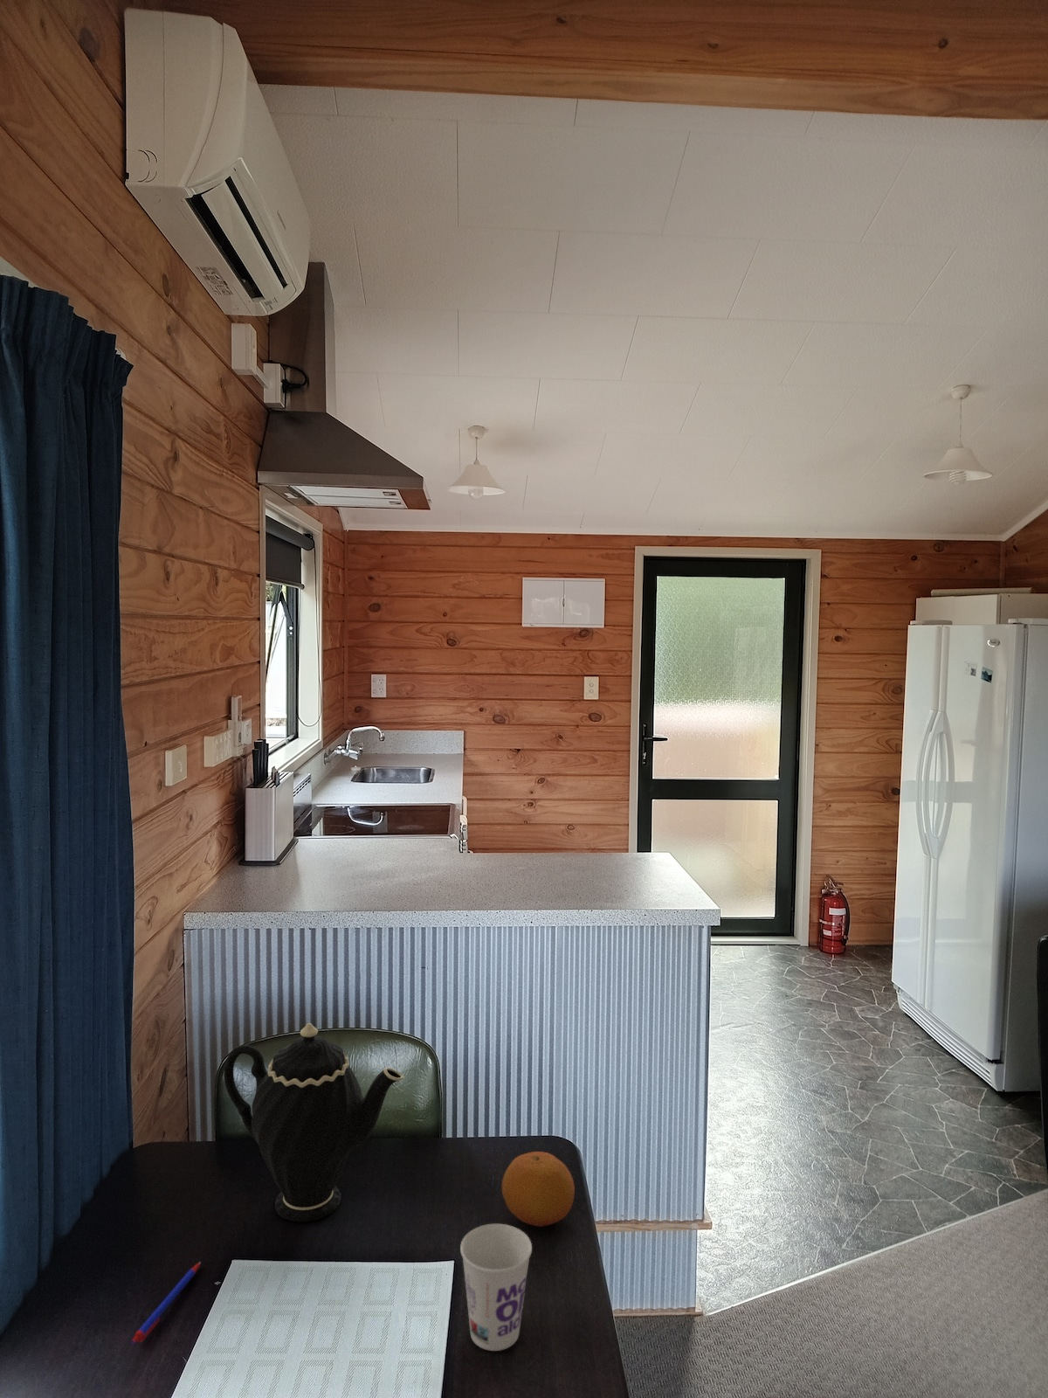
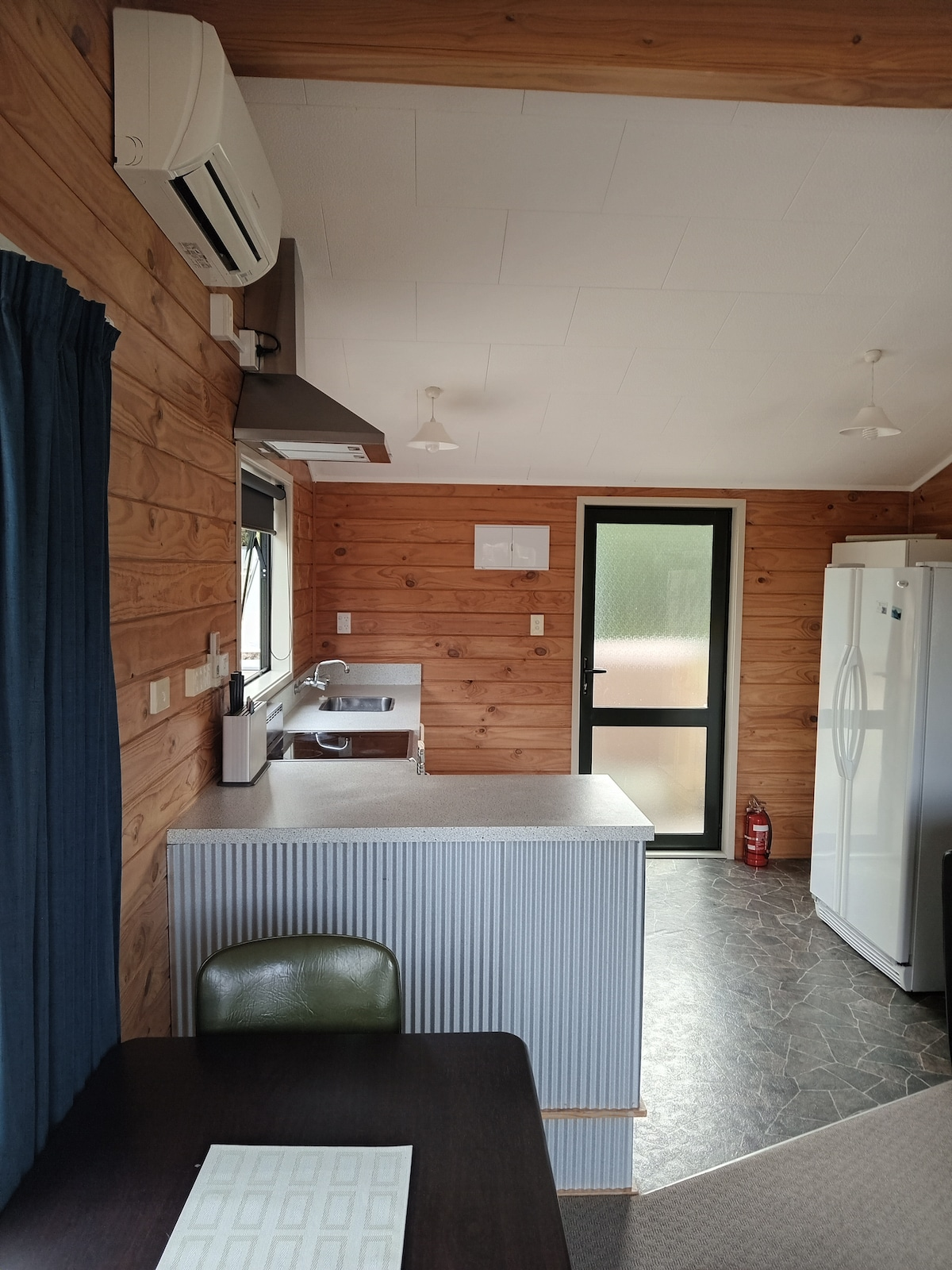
- cup (495, 1289)
- fruit (538, 1187)
- pen (168, 1299)
- teapot (310, 1113)
